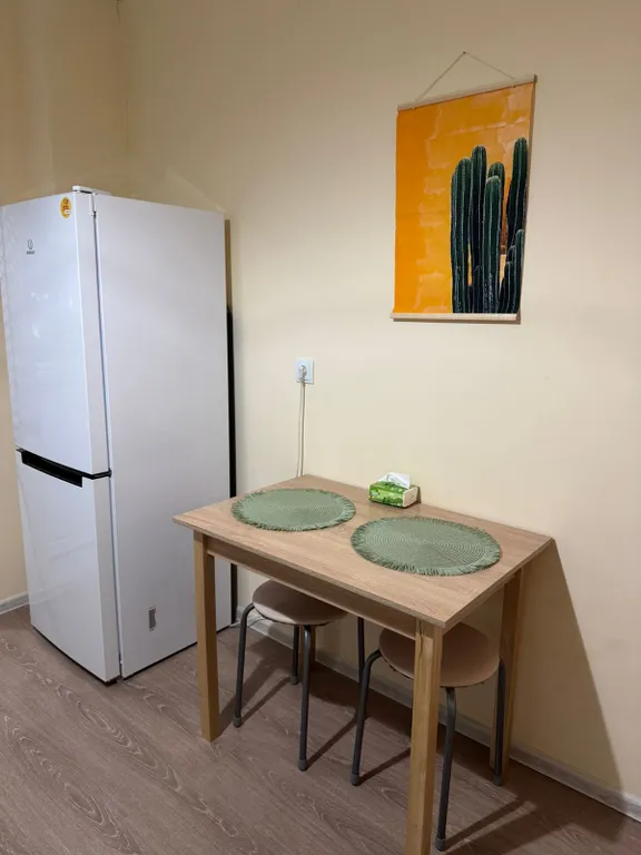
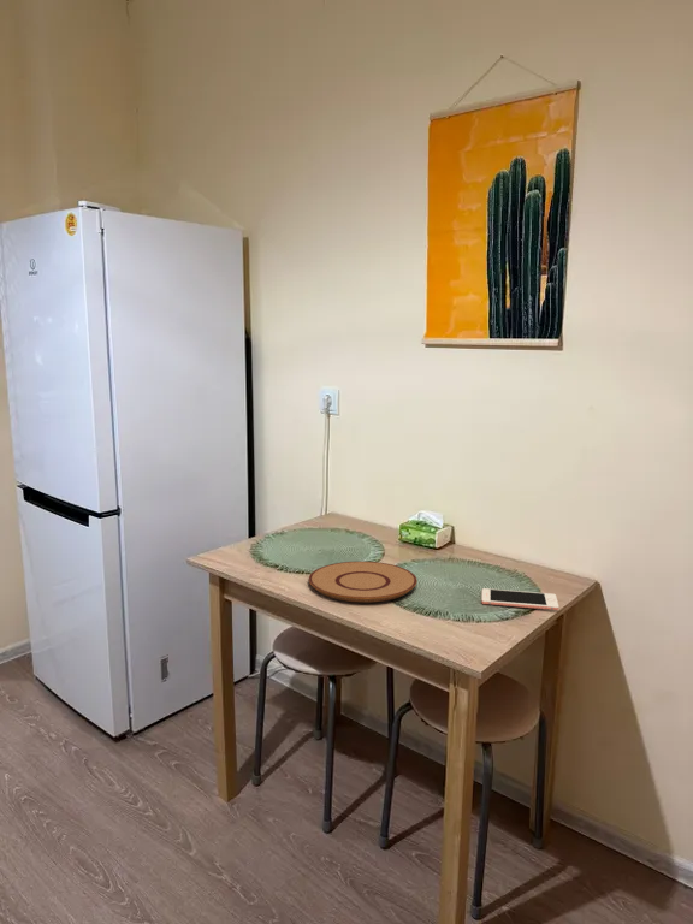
+ plate (362, 580)
+ cell phone (519, 598)
